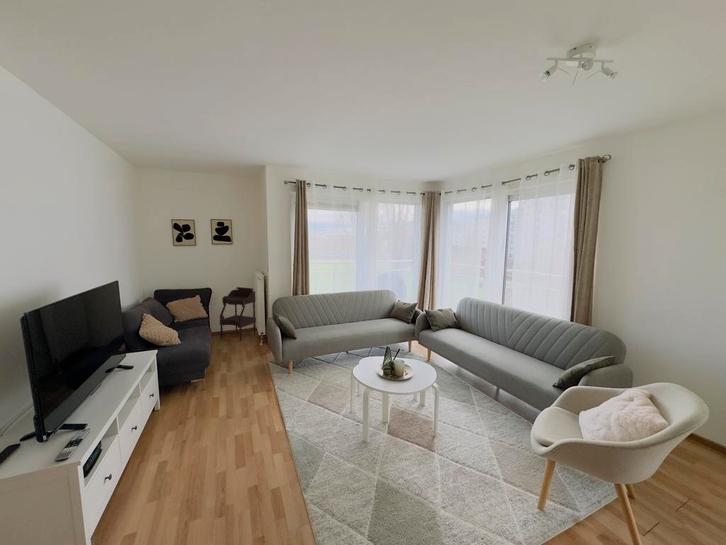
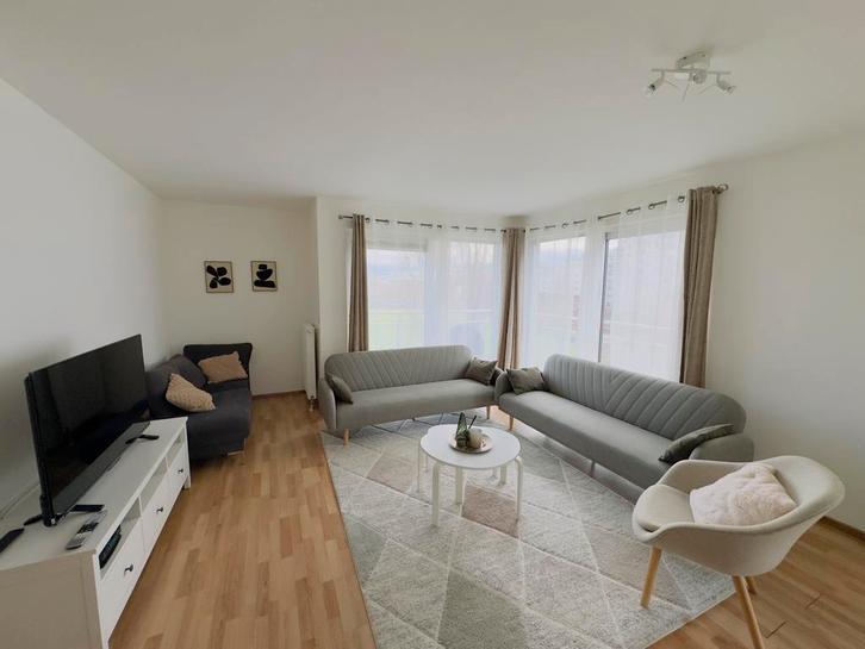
- side table (236, 312)
